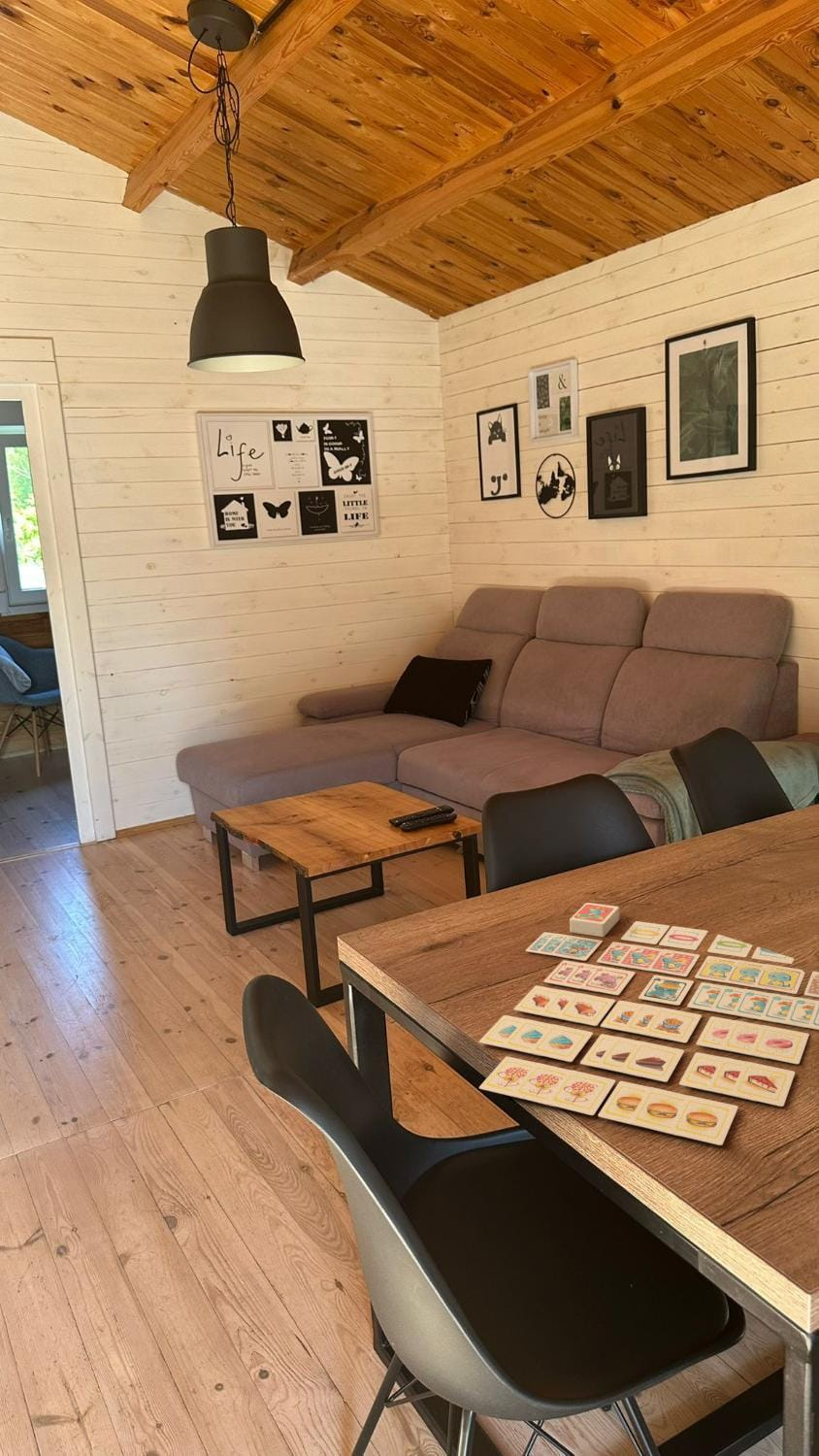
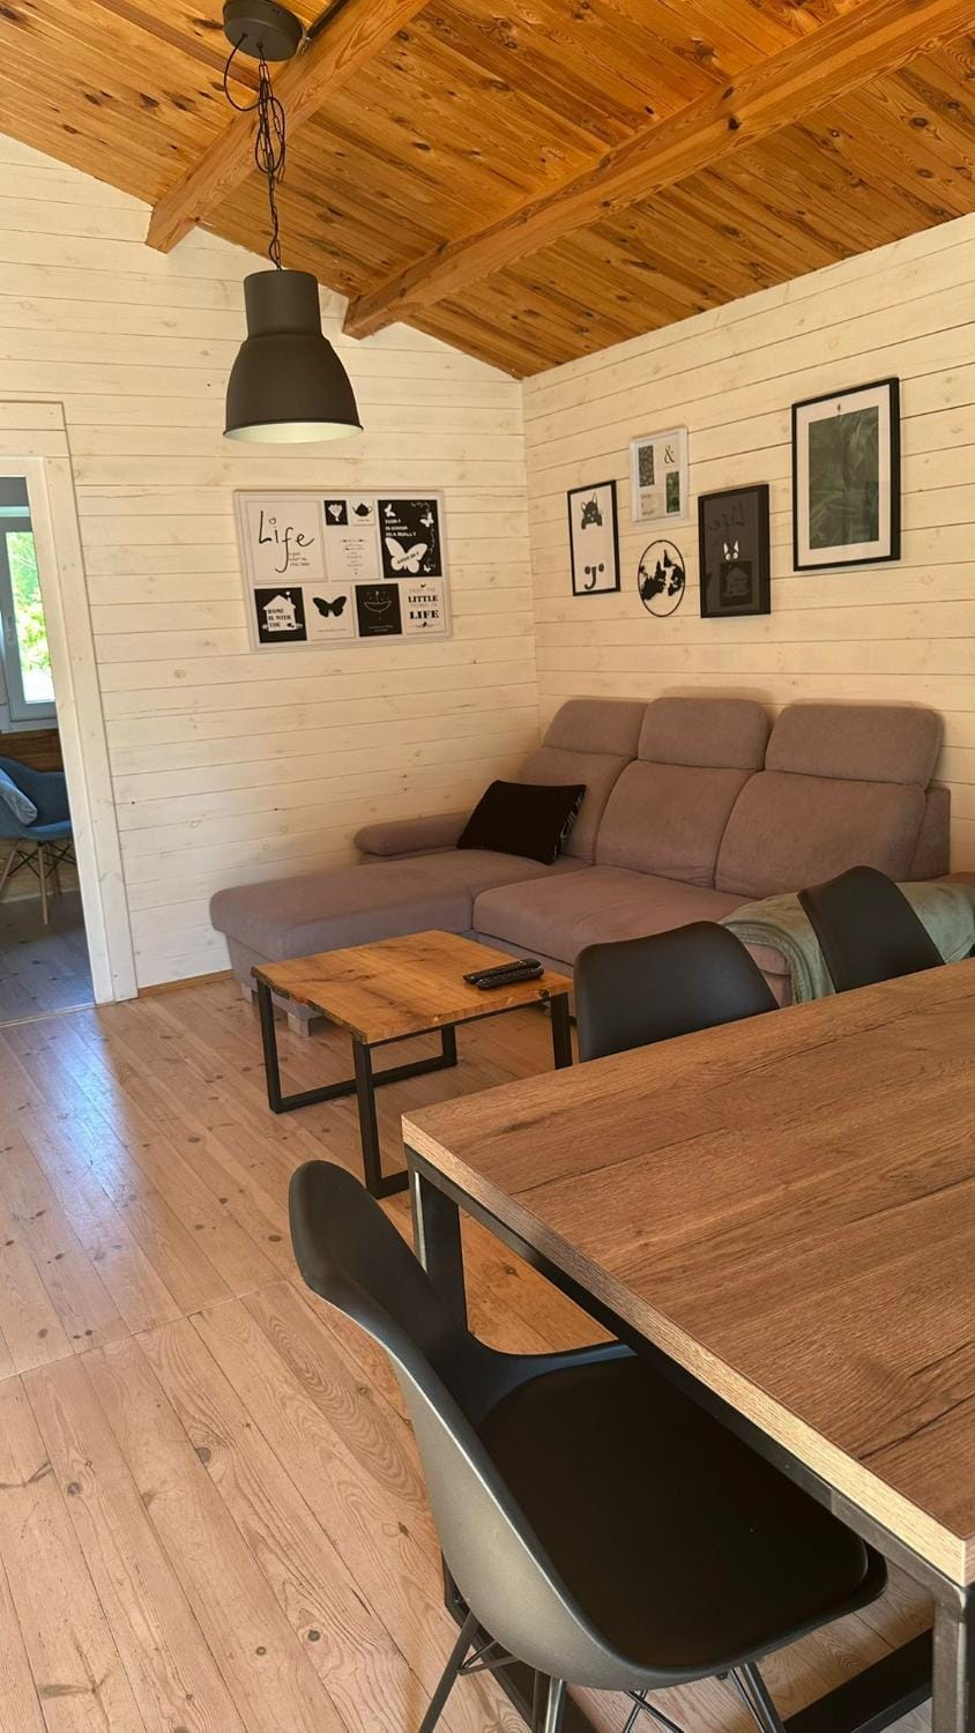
- board game (678, 981)
